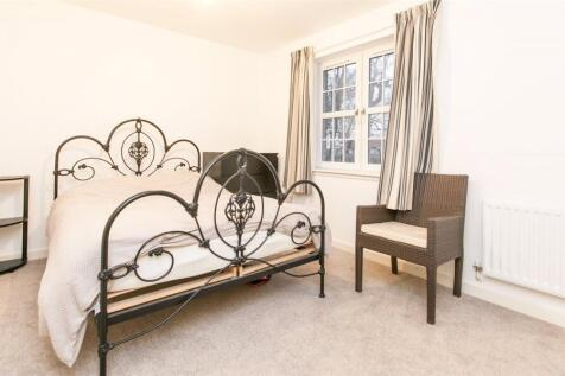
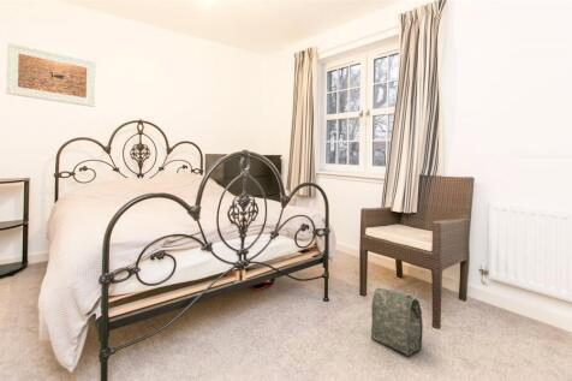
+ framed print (54, 77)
+ bag (395, 316)
